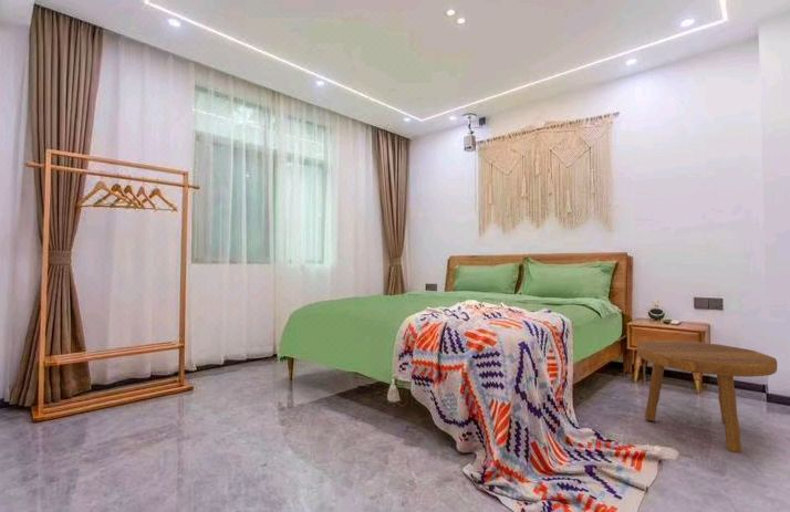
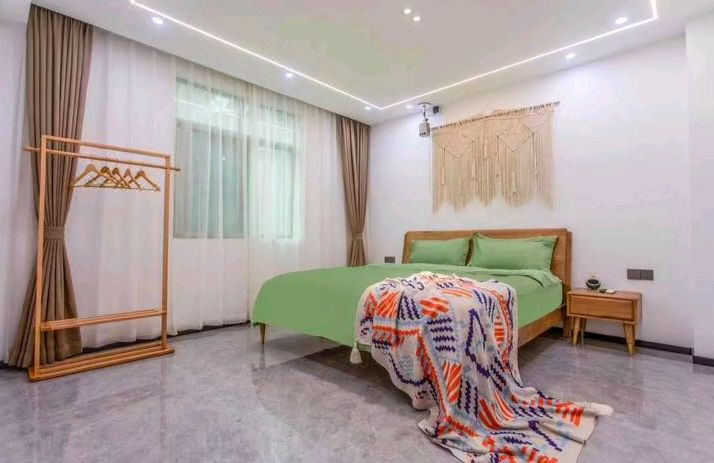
- footstool (701, 373)
